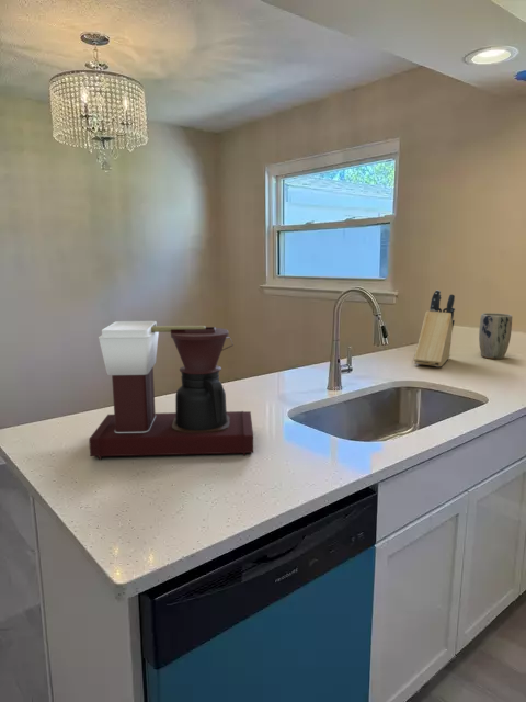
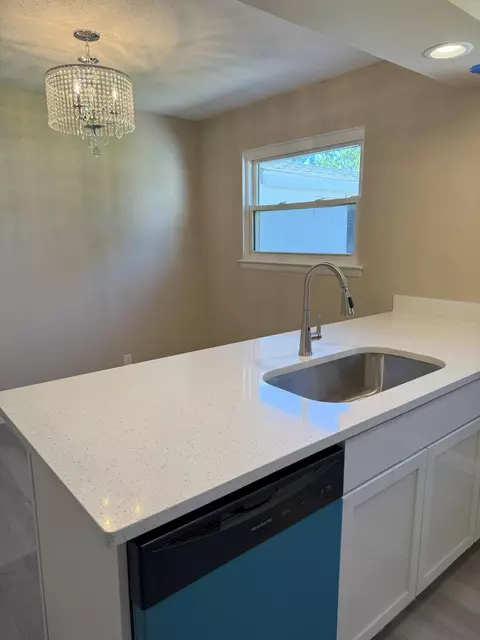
- coffee maker (179, 388)
- plant pot (494, 336)
- knife block (436, 326)
